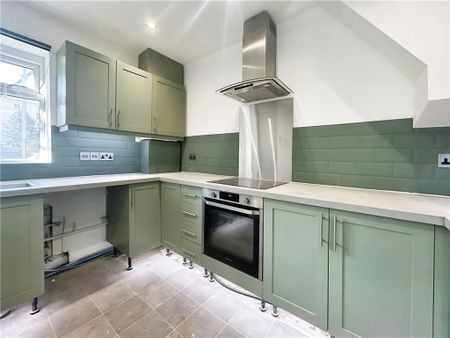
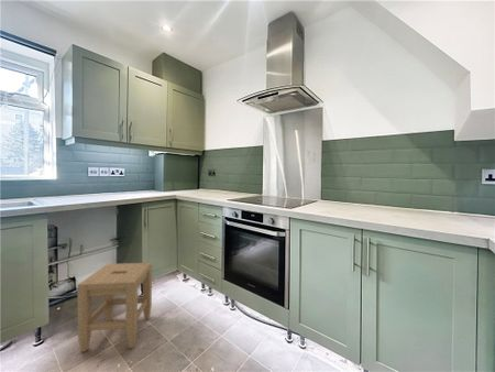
+ stool (119, 302)
